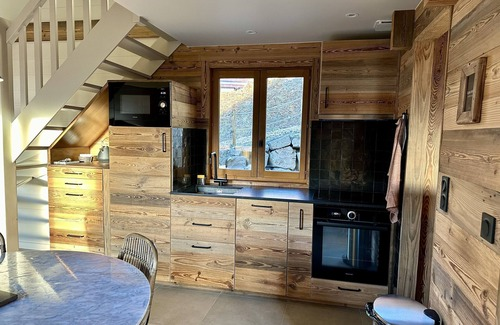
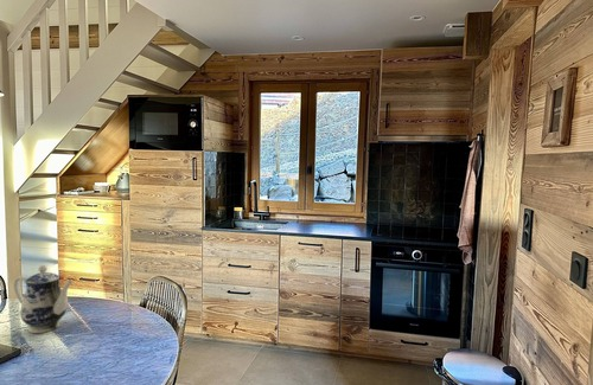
+ teapot (43, 296)
